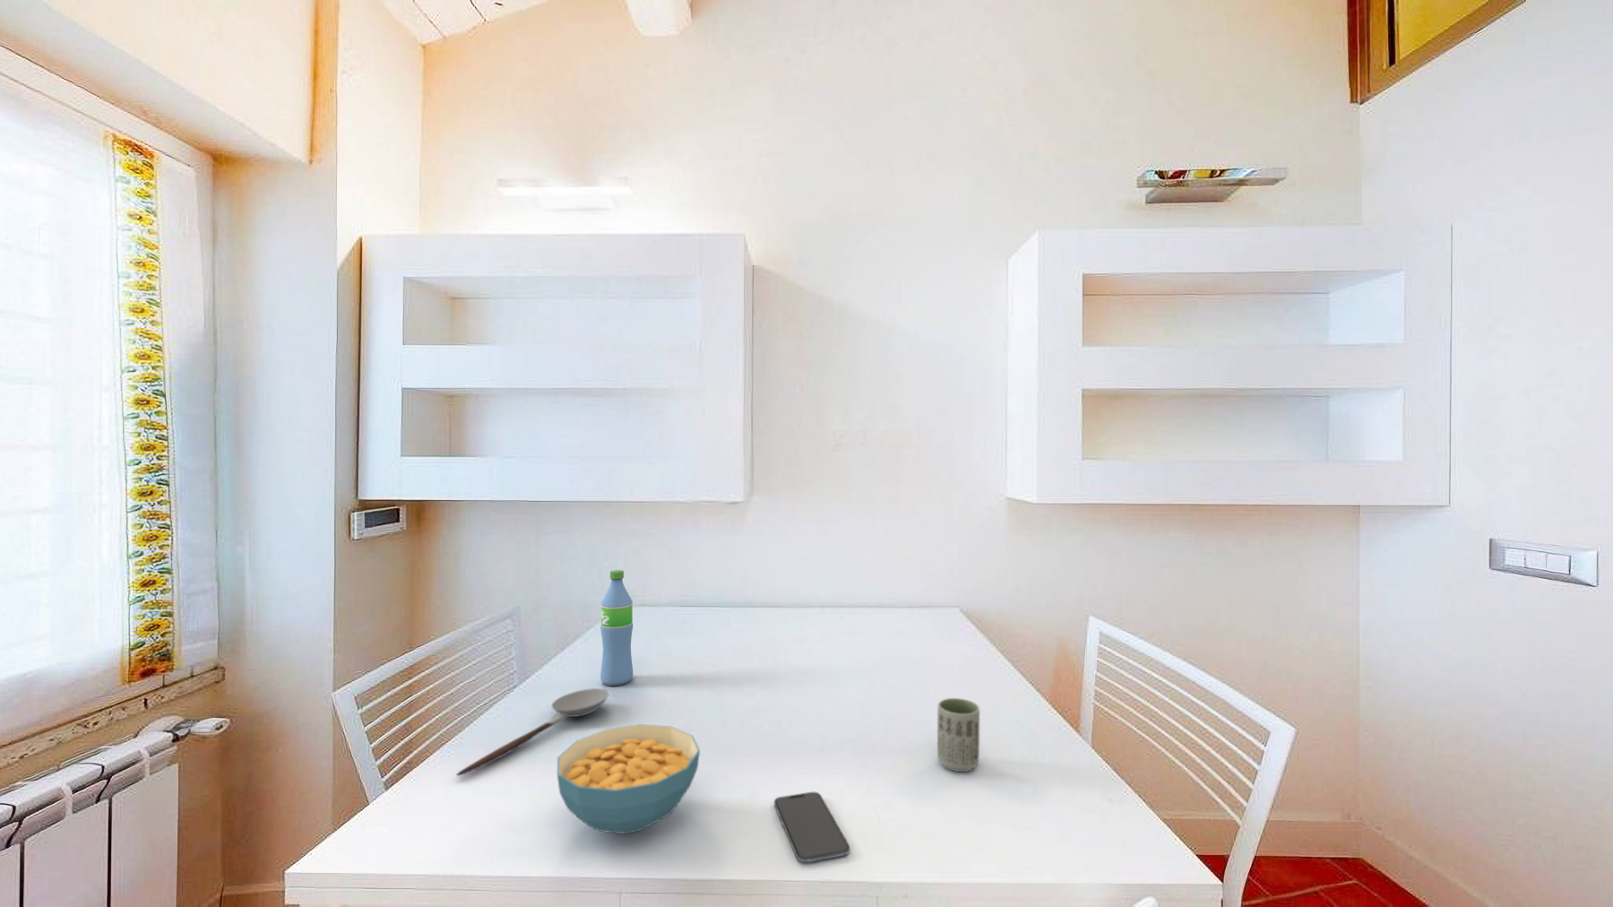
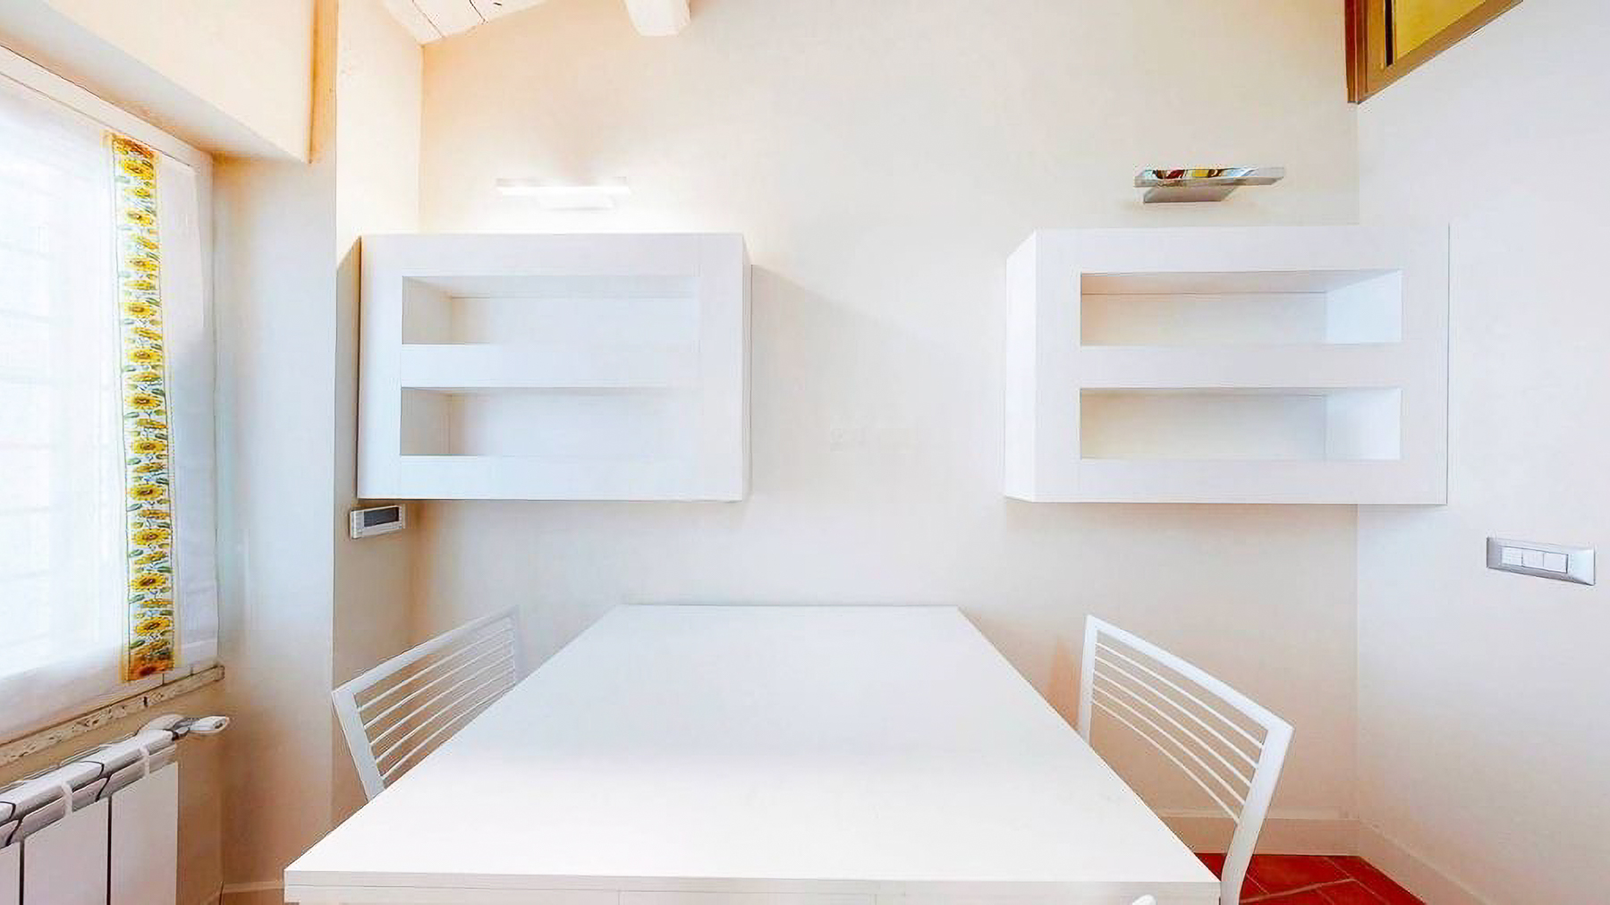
- water bottle (617, 626)
- cup (958, 734)
- smartphone (809, 824)
- spoon (537, 726)
- cereal bowl (629, 787)
